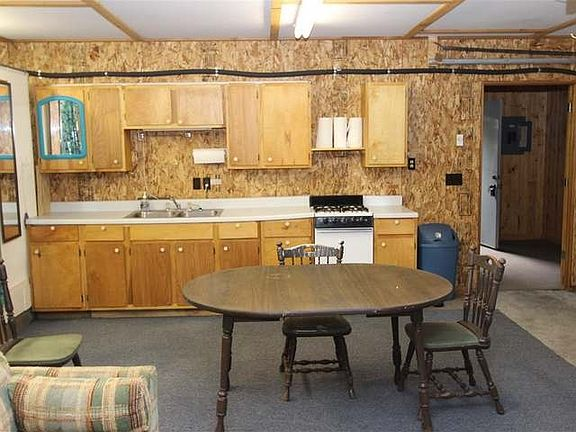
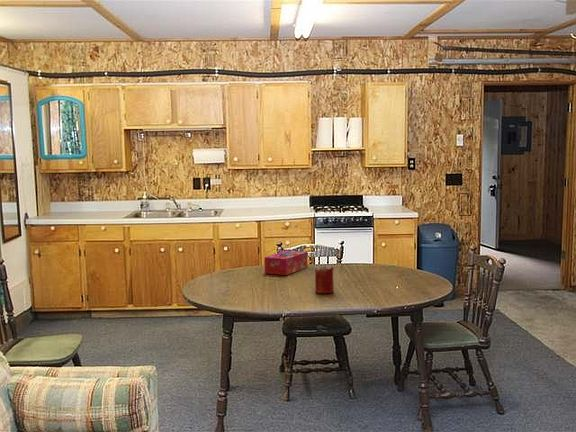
+ tissue box (286, 262)
+ candle (324, 278)
